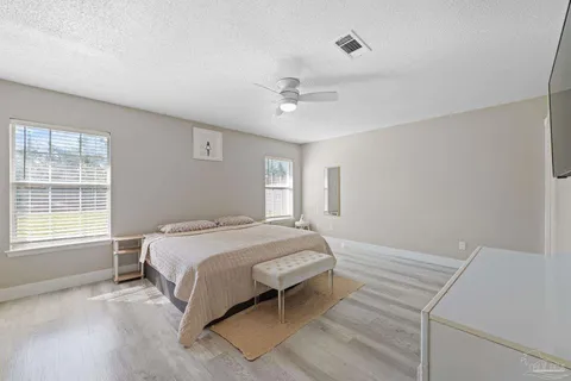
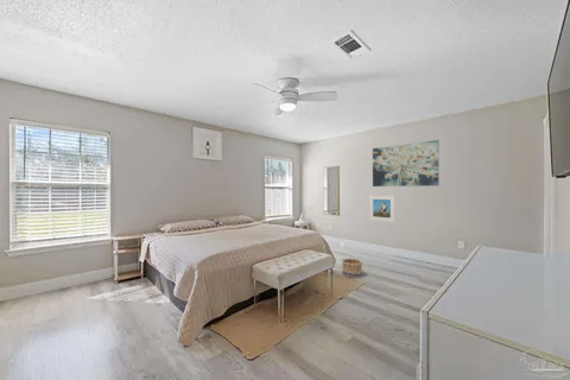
+ wall art (403, 165)
+ basket (352, 267)
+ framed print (381, 208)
